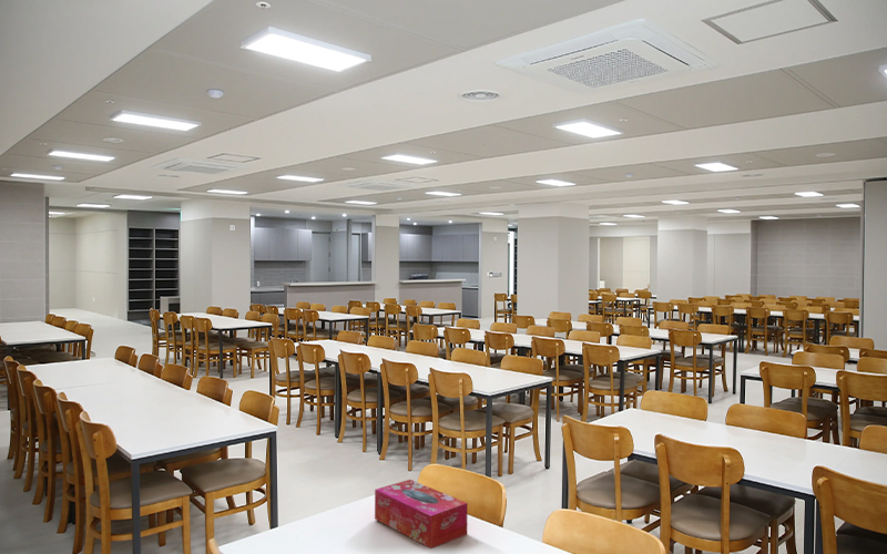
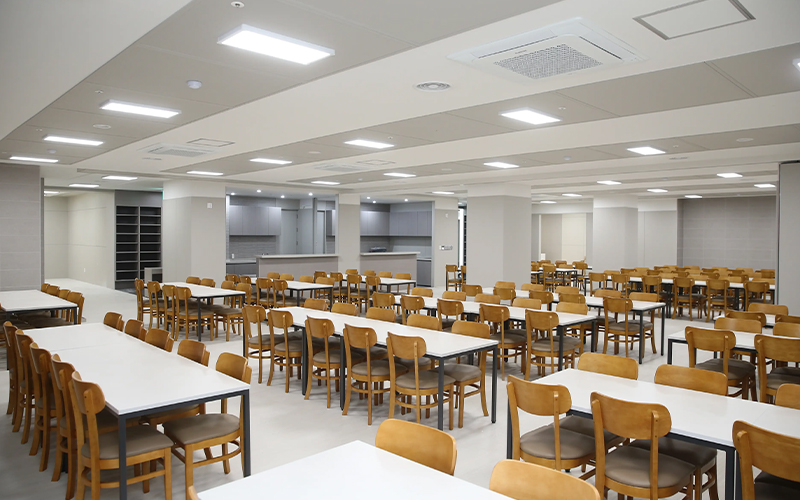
- tissue box (419, 511)
